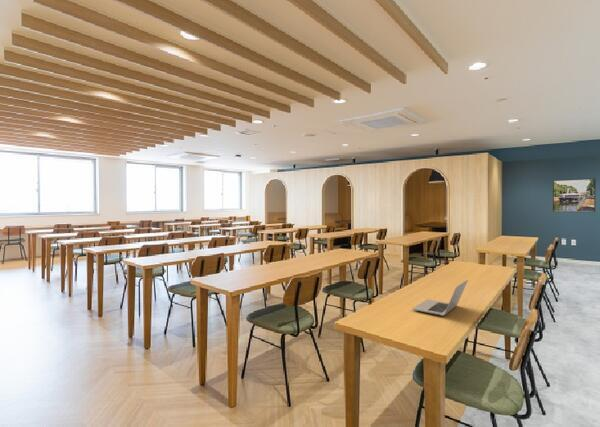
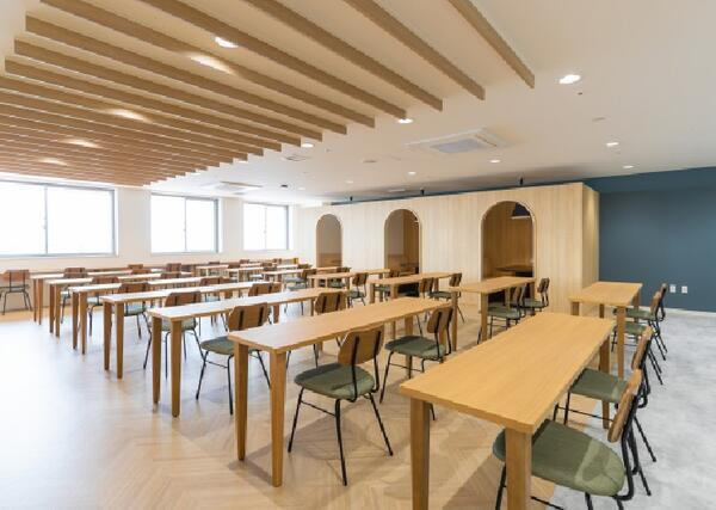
- laptop (438, 301)
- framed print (573, 195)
